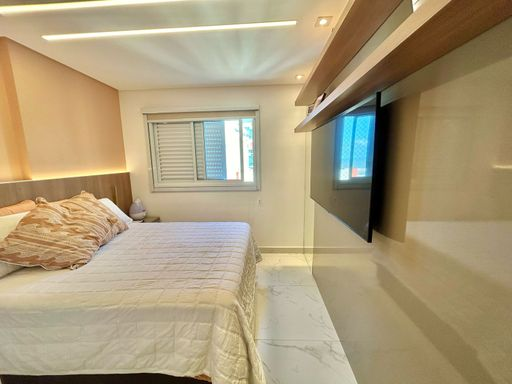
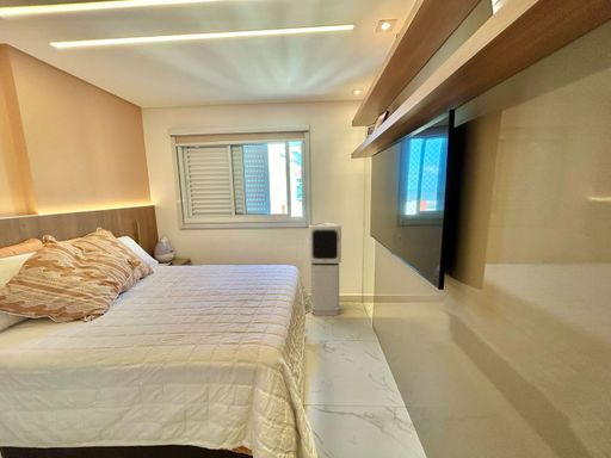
+ air purifier (325, 267)
